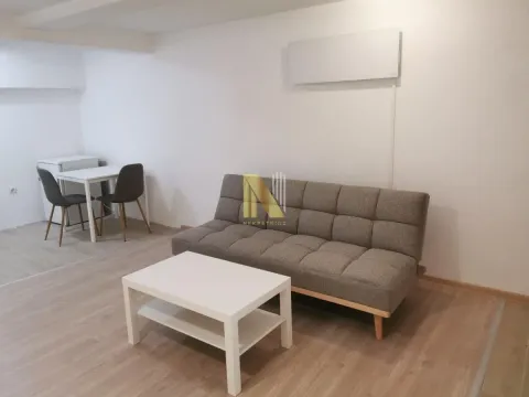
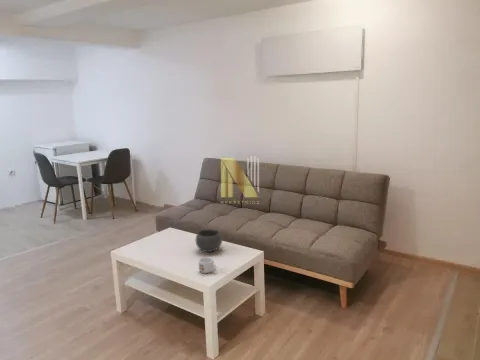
+ mug (208, 265)
+ bowl (209, 241)
